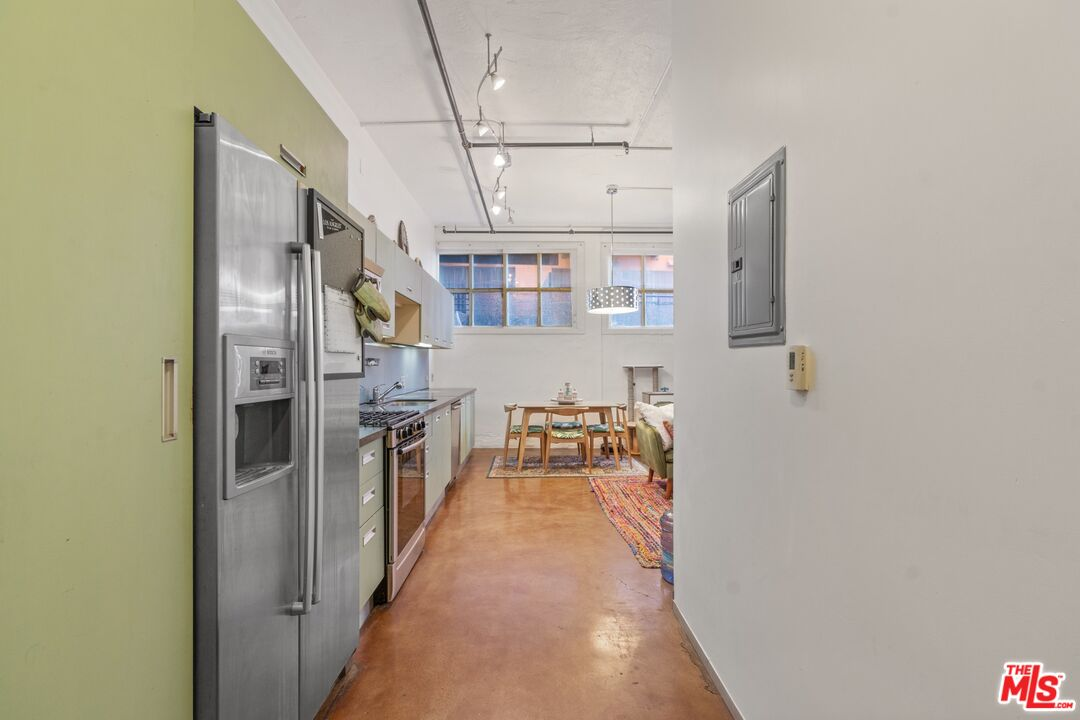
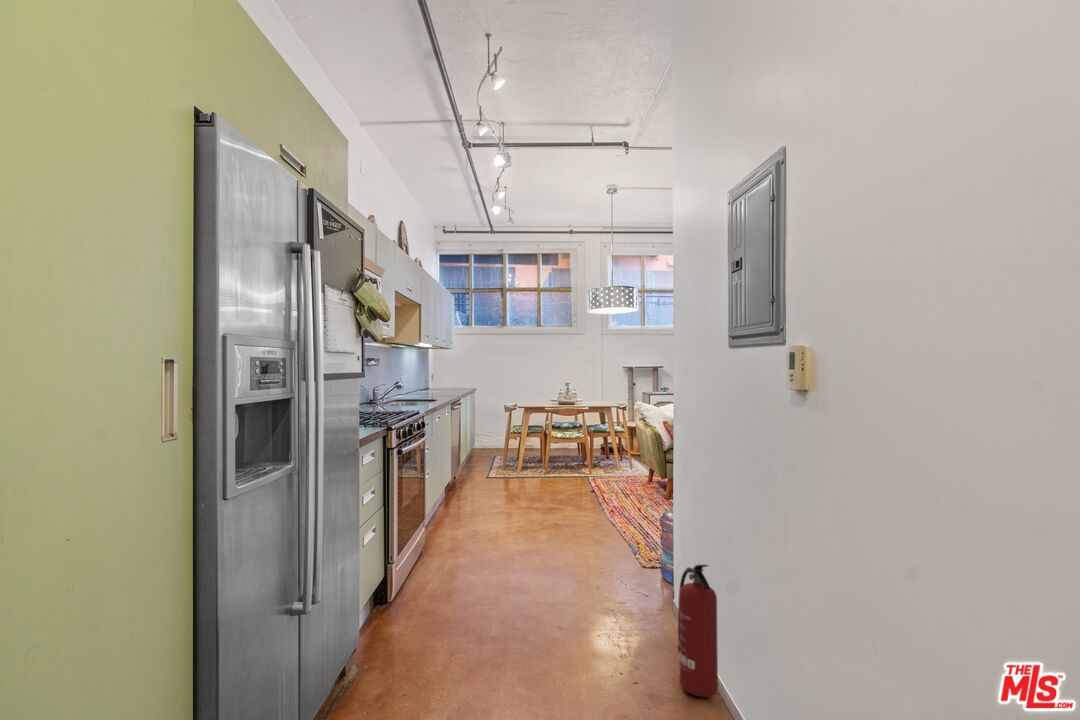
+ fire extinguisher (691, 611)
